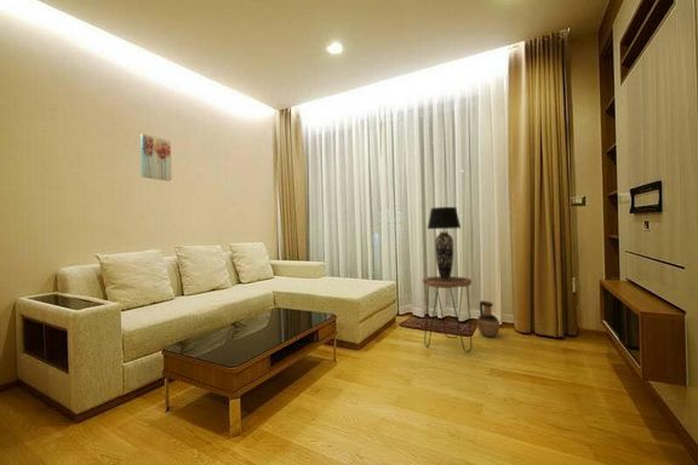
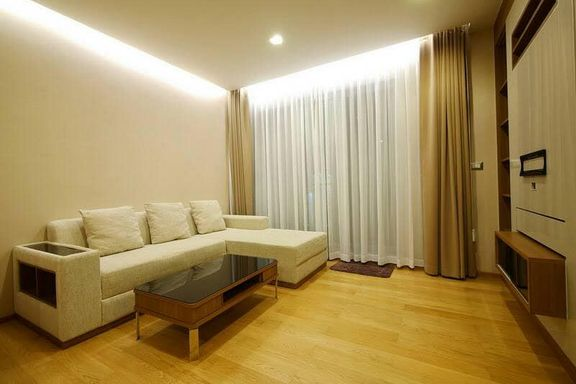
- ceramic jug (487, 317)
- side table (441, 311)
- wall art (156, 157)
- table lamp (444, 243)
